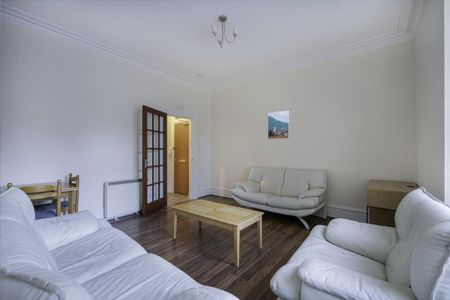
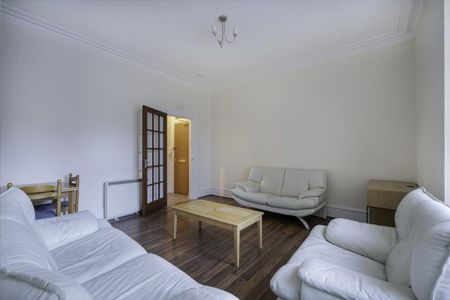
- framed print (278, 125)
